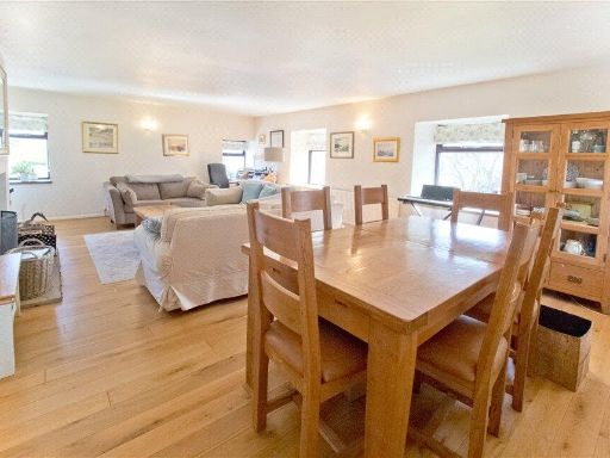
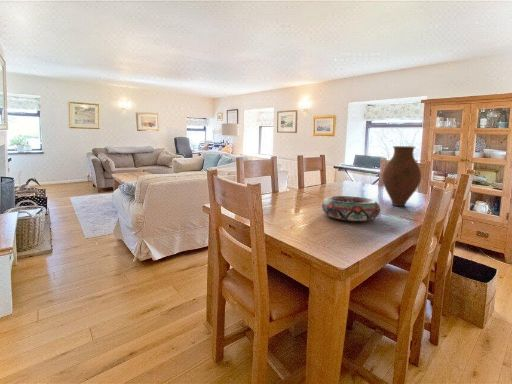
+ decorative bowl (350, 208)
+ vase (401, 176)
